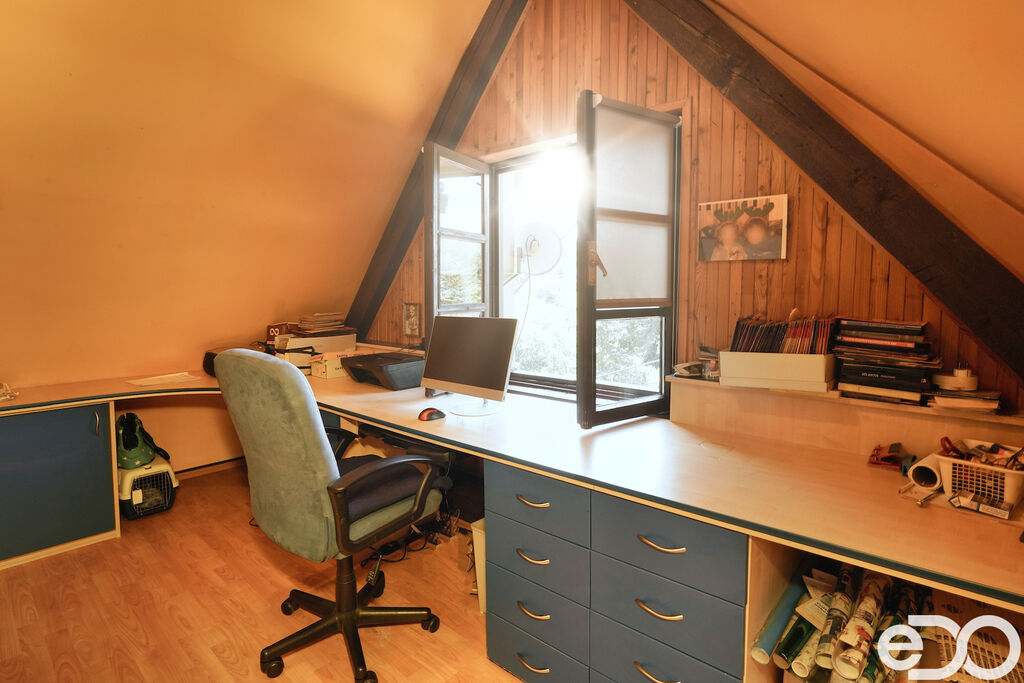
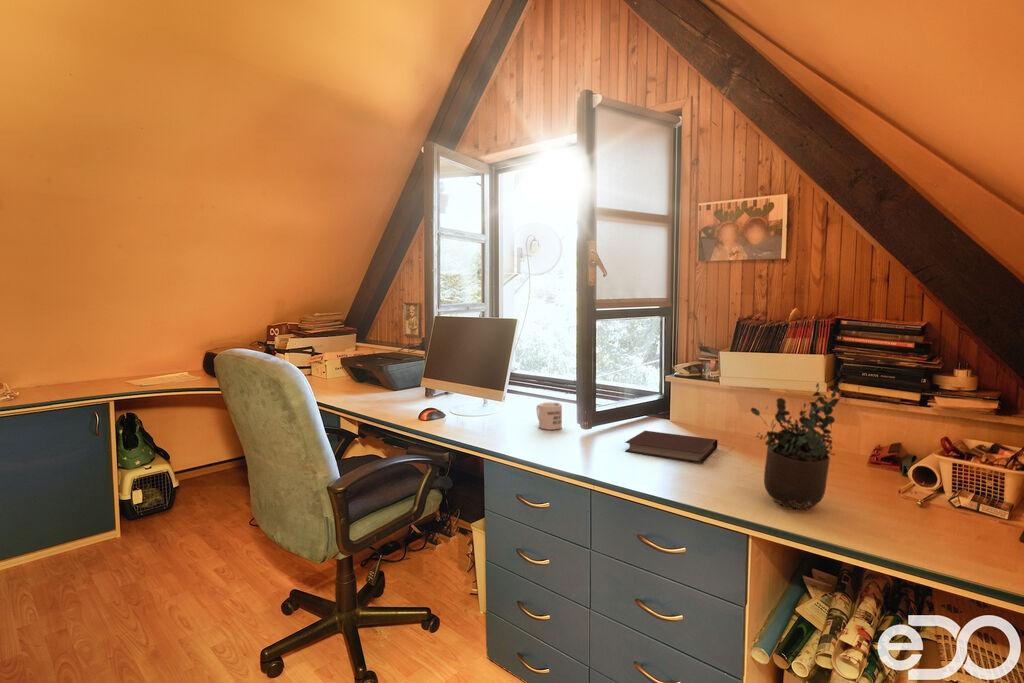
+ potted plant (805, 437)
+ notebook (671, 445)
+ mug (547, 415)
